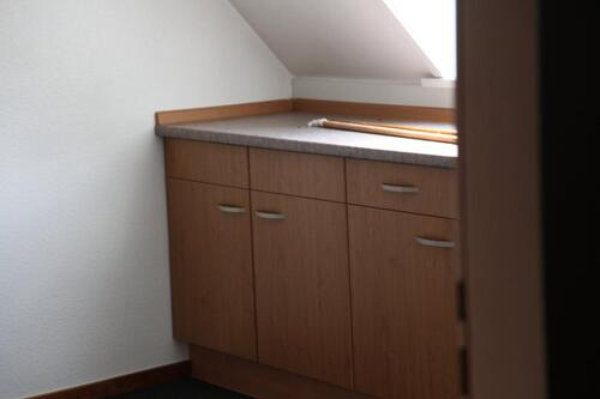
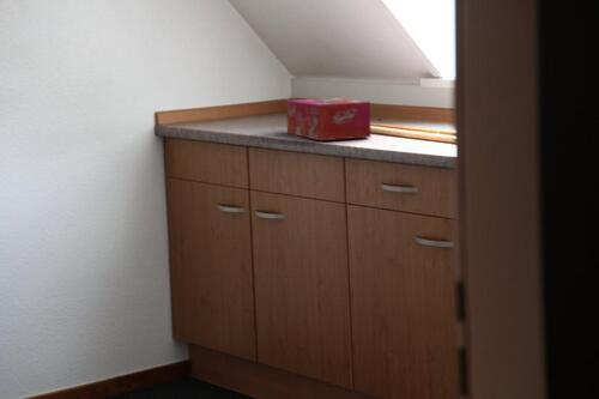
+ tissue box (327, 117)
